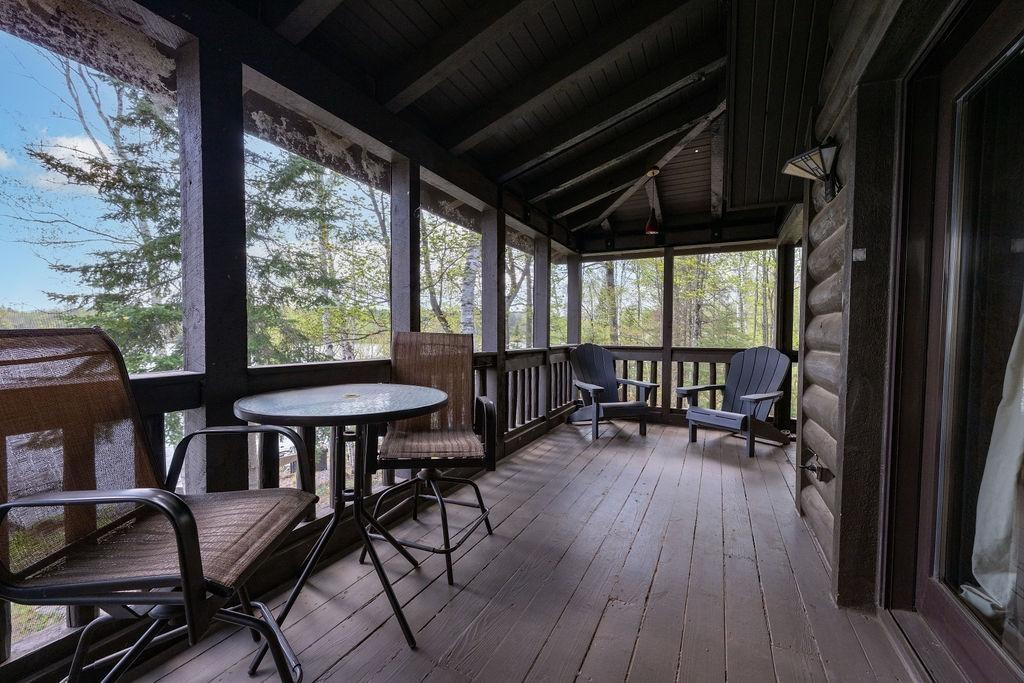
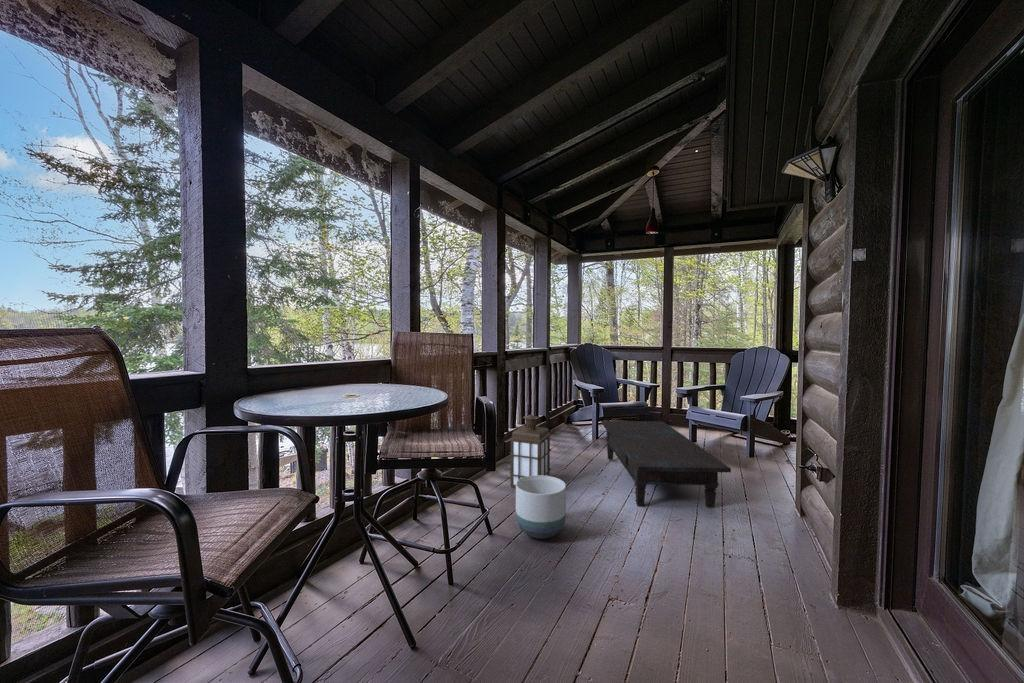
+ planter (540, 509)
+ lantern (530, 449)
+ coffee table (652, 459)
